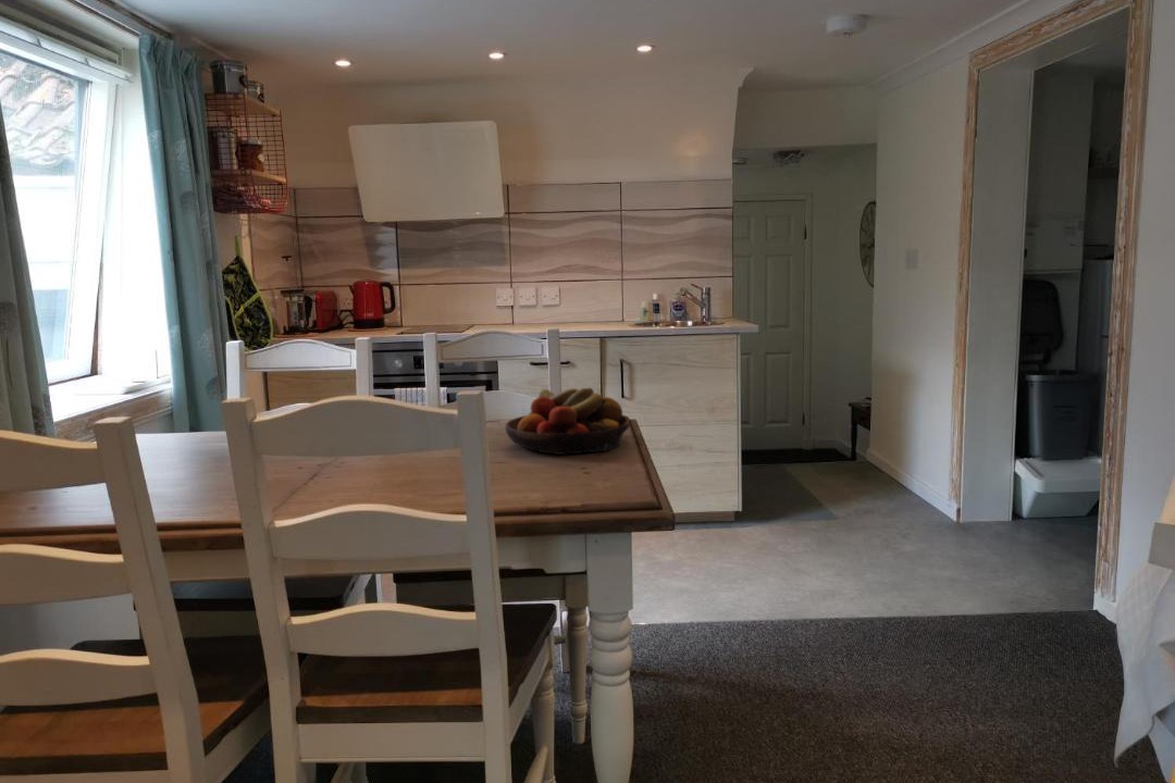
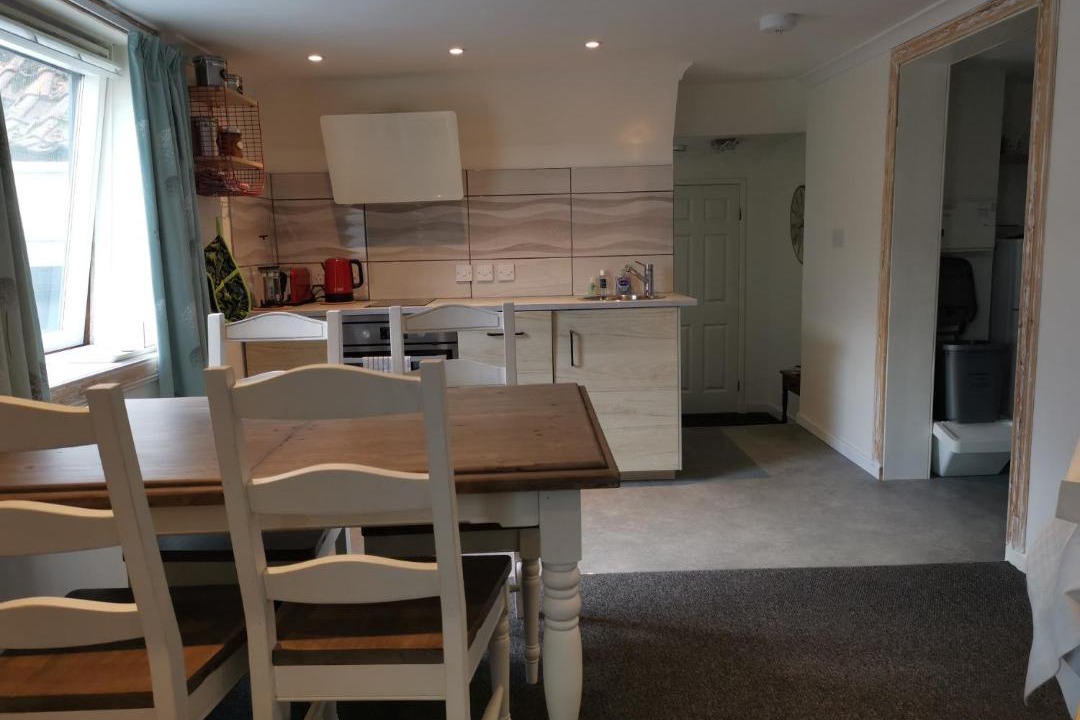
- fruit bowl (566, 415)
